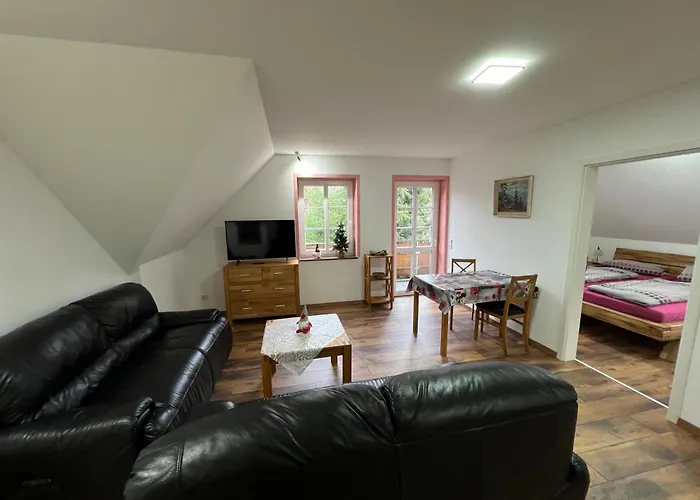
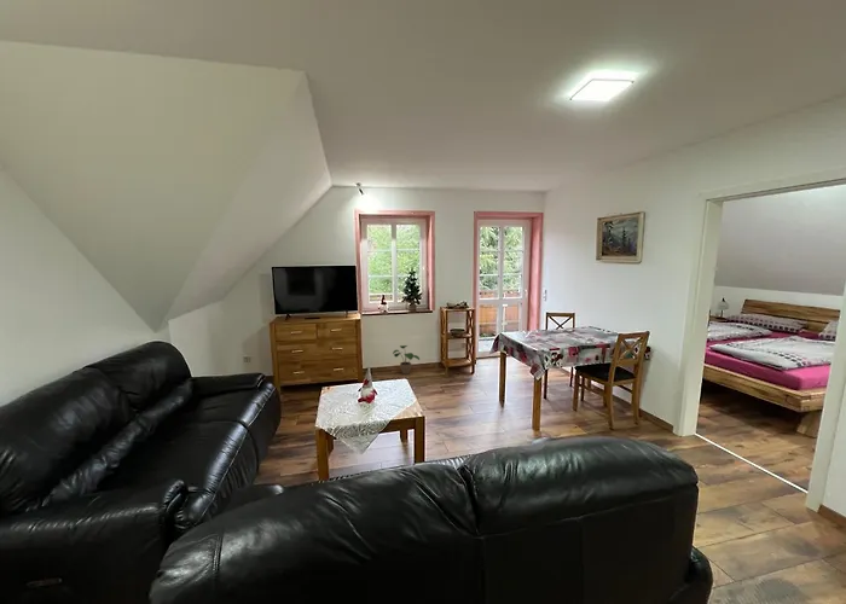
+ potted plant (405, 360)
